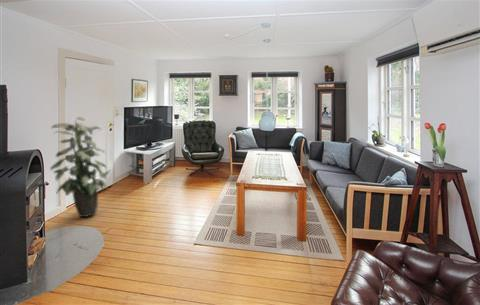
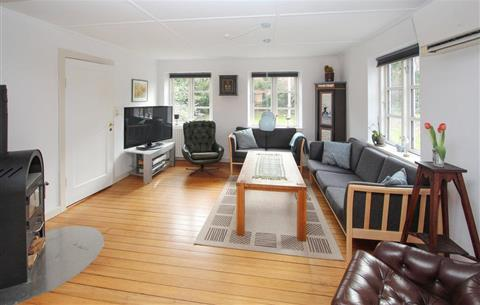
- indoor plant (80, 167)
